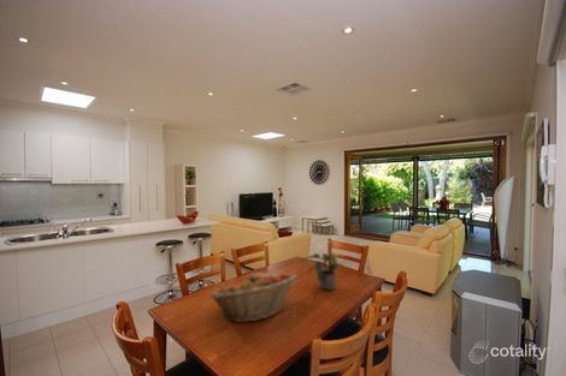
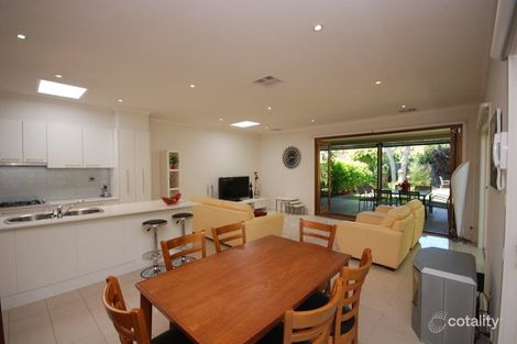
- potted plant (324, 270)
- fruit basket (255, 292)
